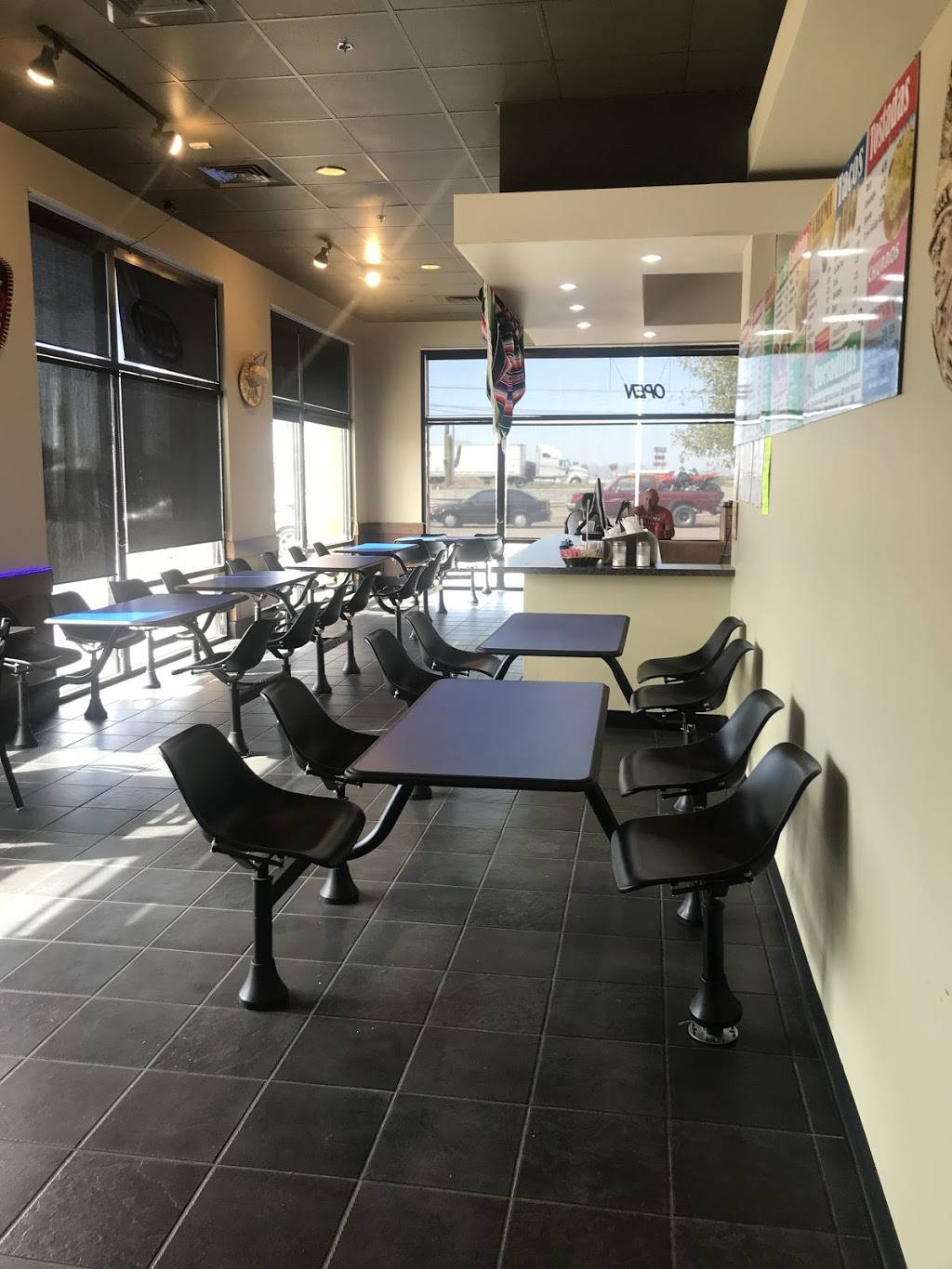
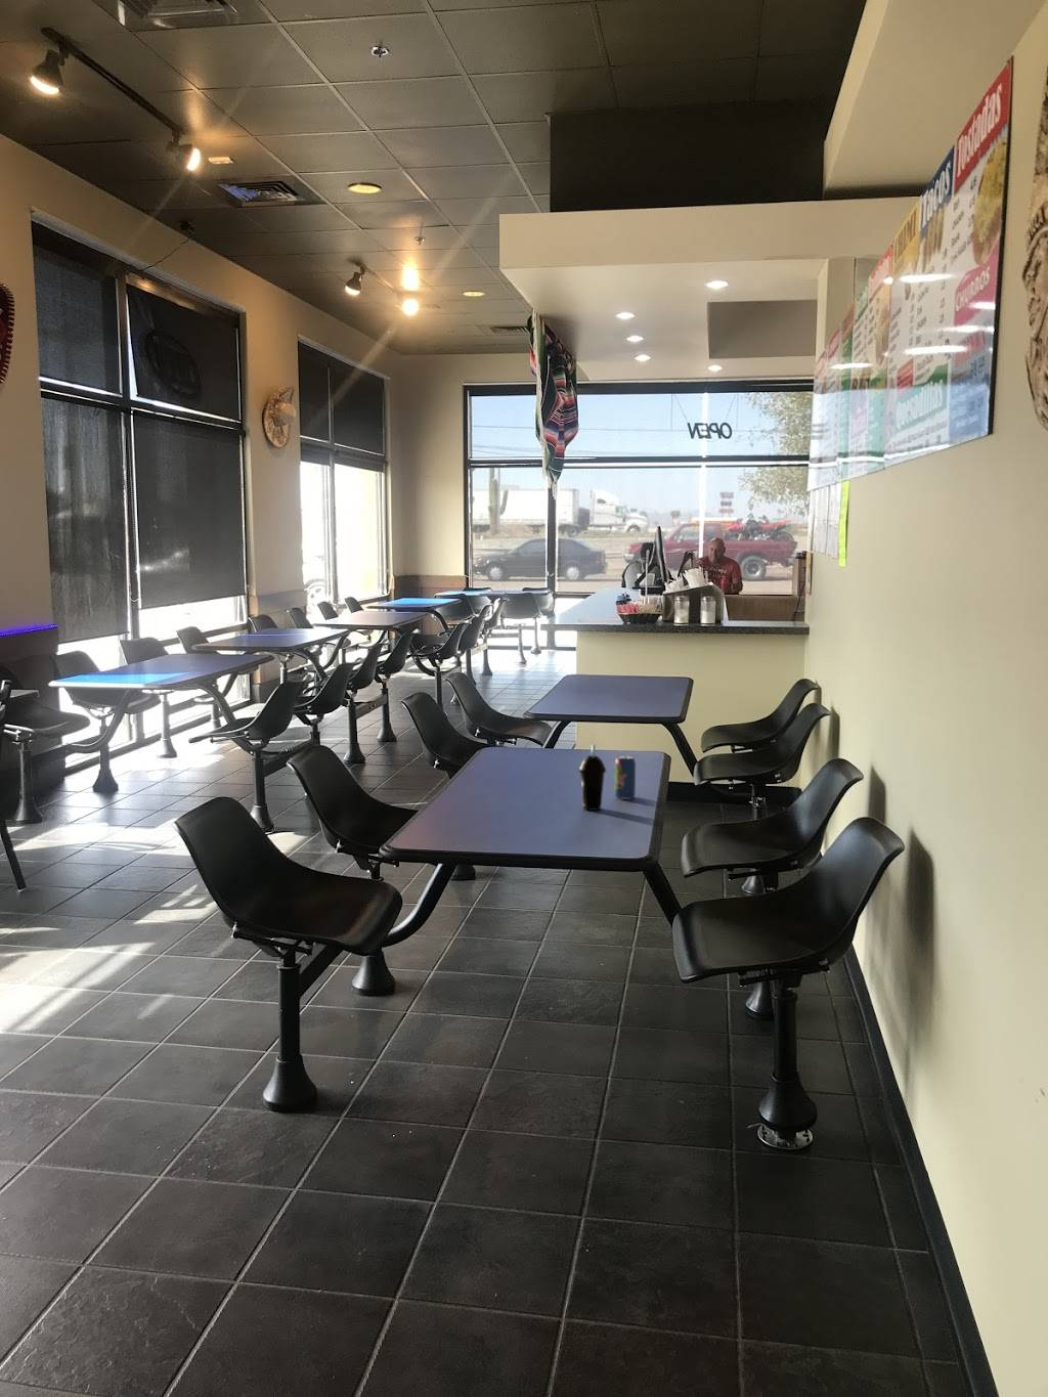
+ beverage can (624, 776)
+ cup (591, 776)
